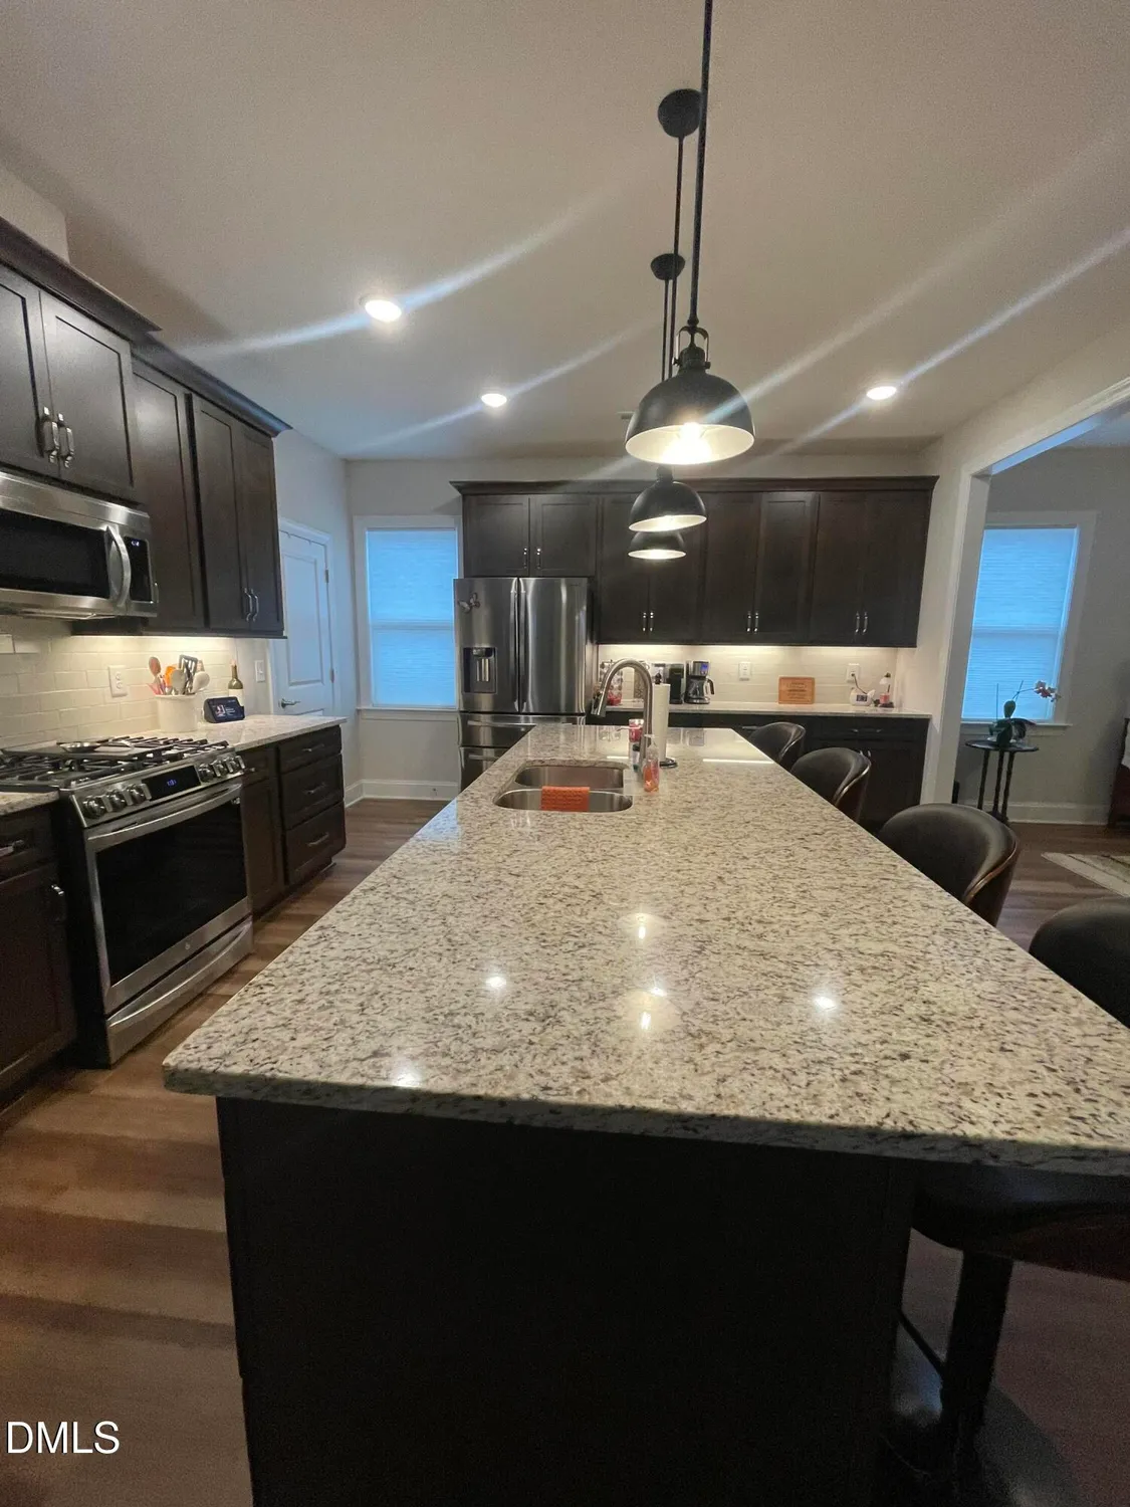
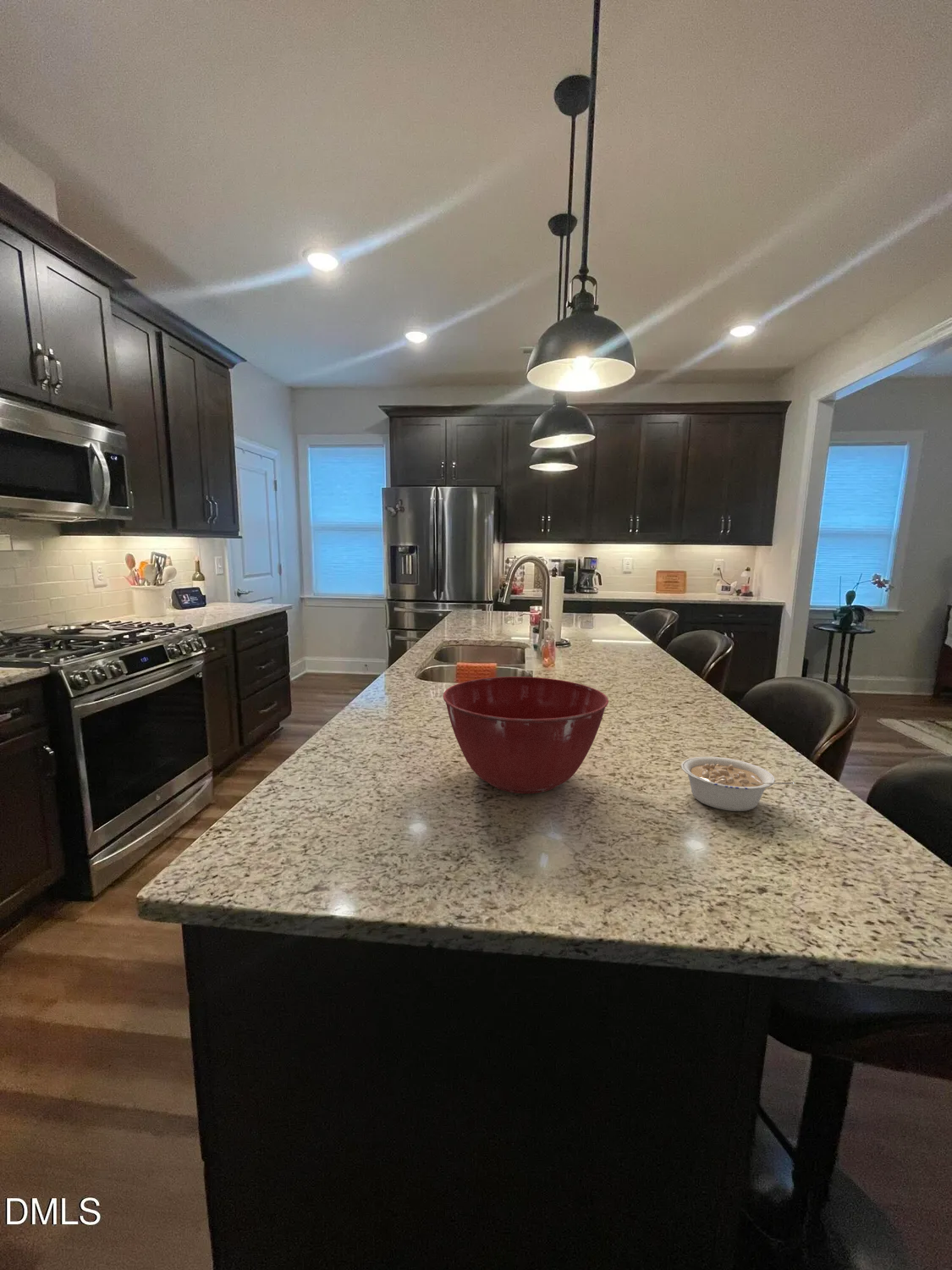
+ mixing bowl (523, 735)
+ legume (729, 782)
